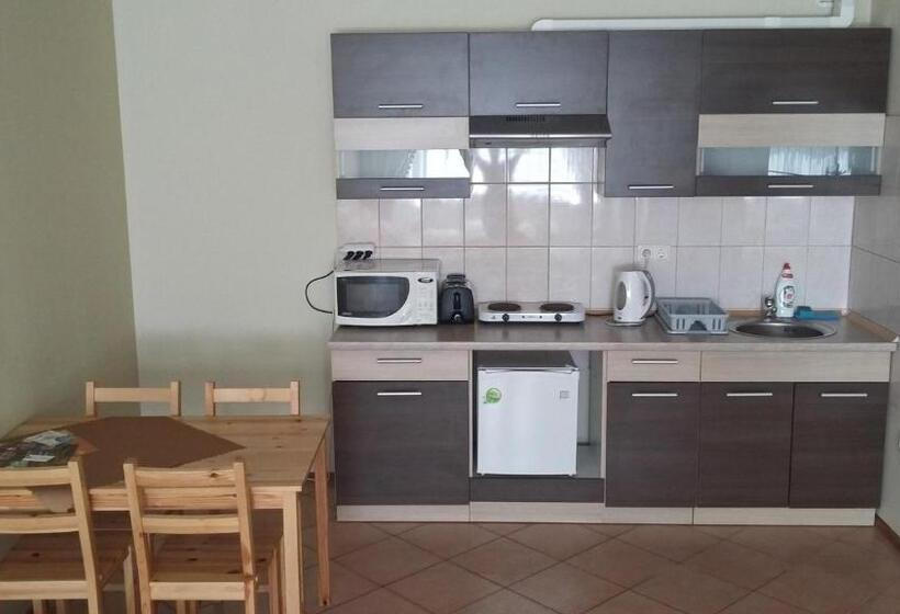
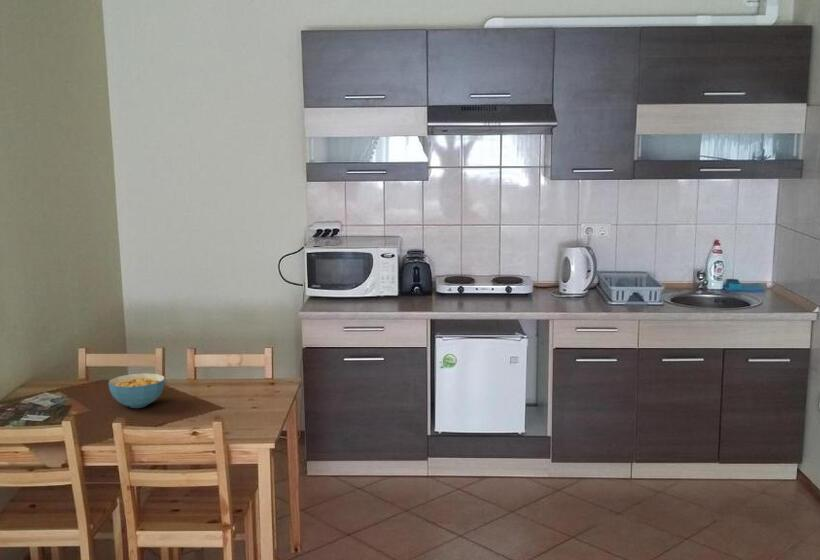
+ cereal bowl (137, 392)
